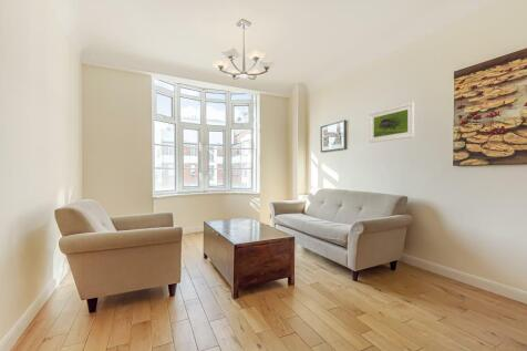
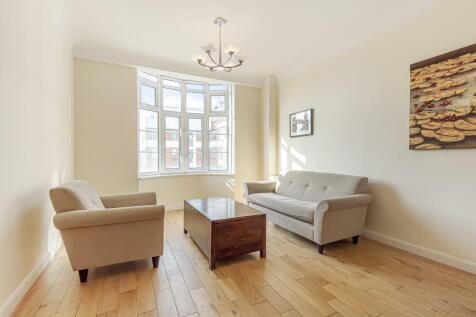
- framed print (390, 124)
